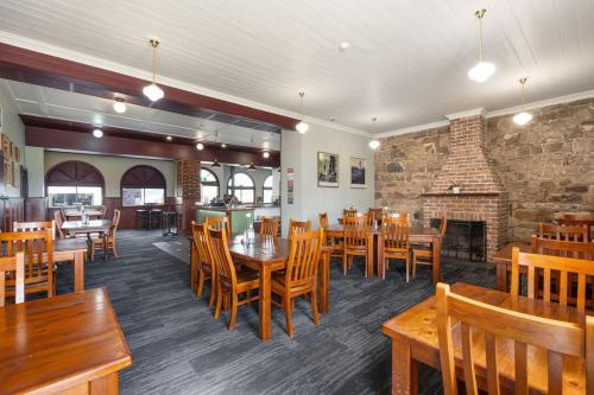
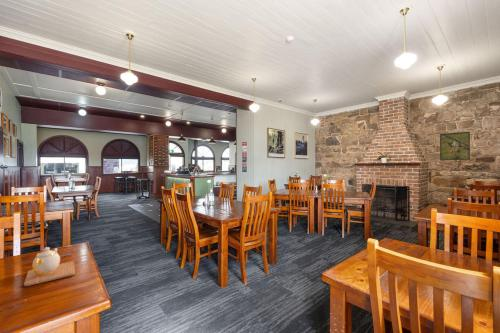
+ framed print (454, 146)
+ teapot (51, 260)
